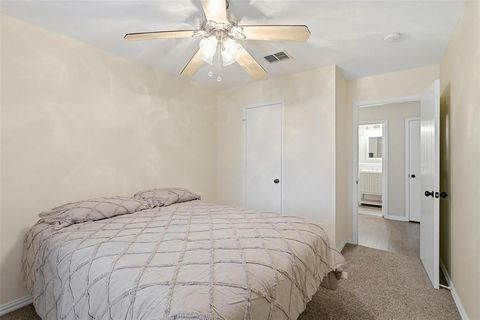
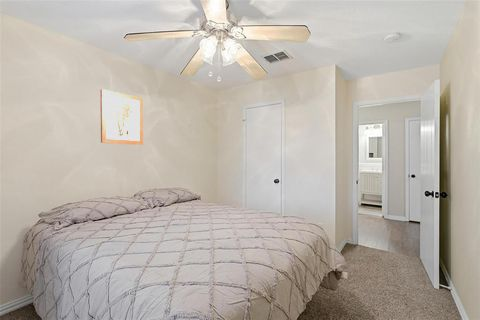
+ wall art (123, 118)
